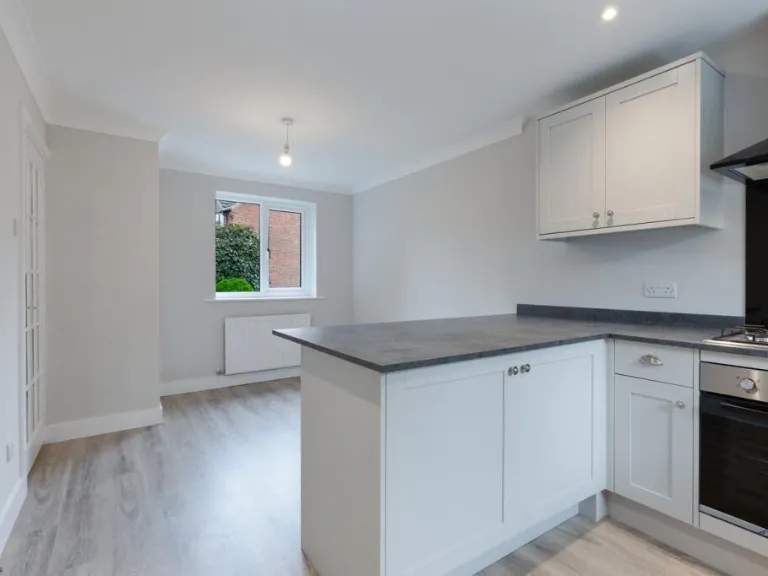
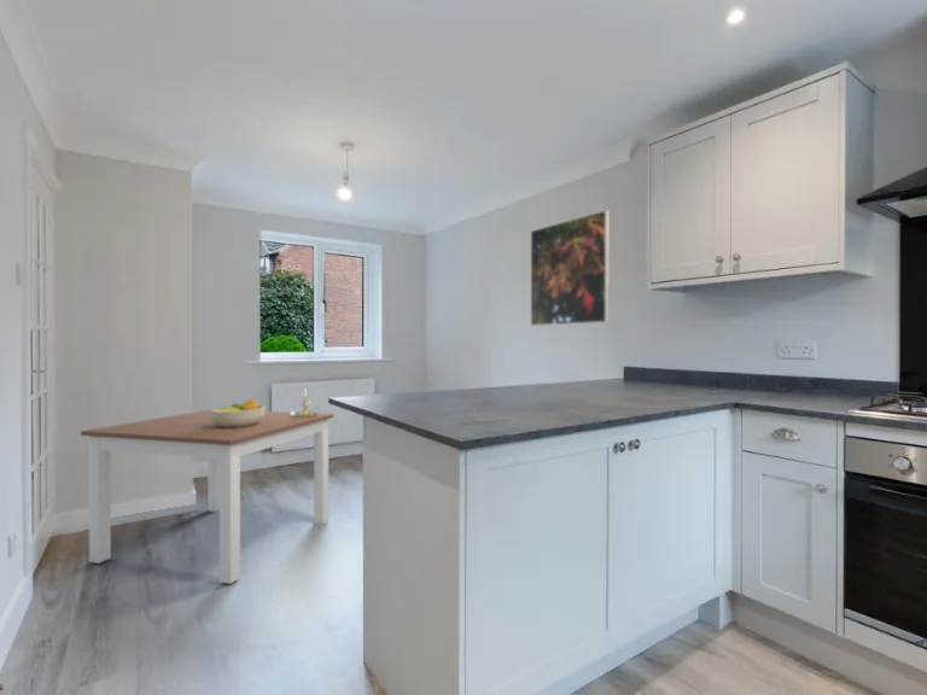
+ candle holder (305, 402)
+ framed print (566, 273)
+ dining table (221, 480)
+ fruit bowl (239, 411)
